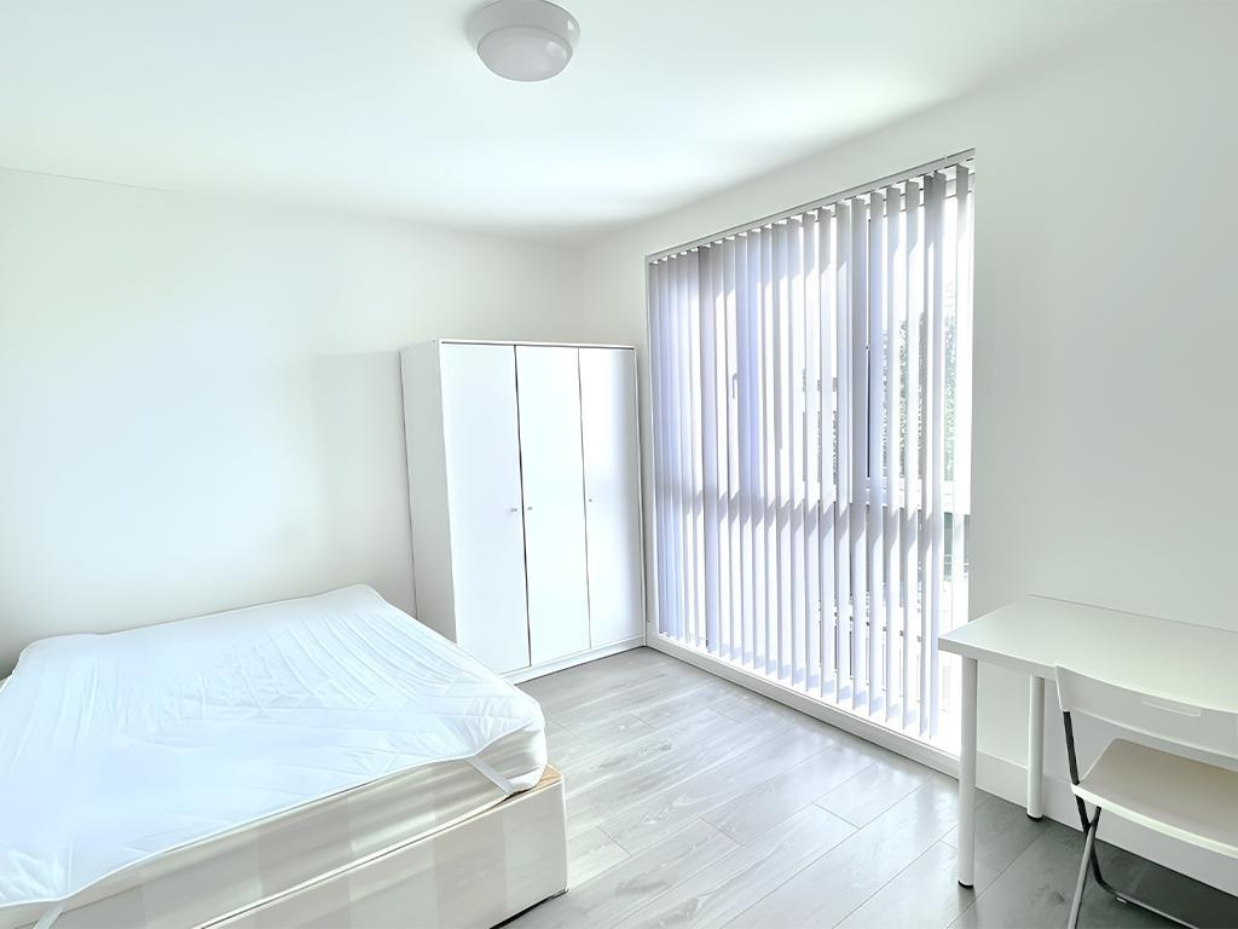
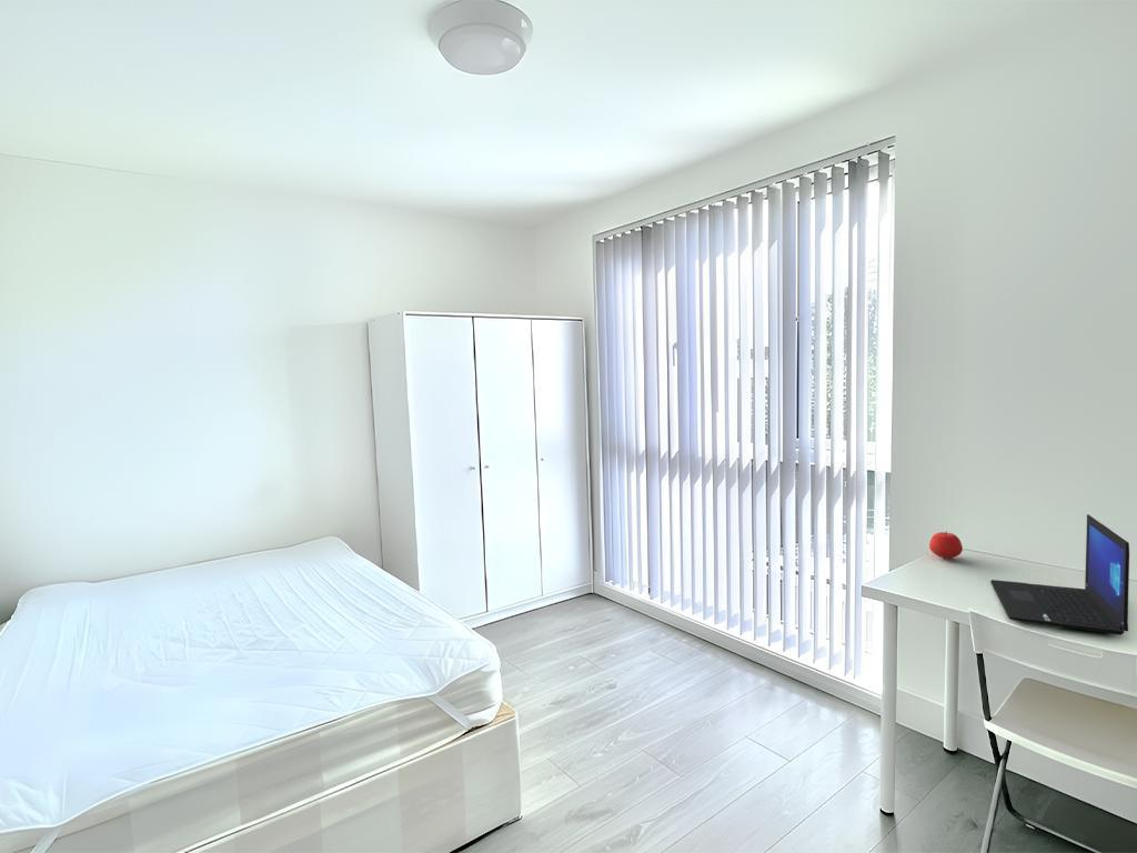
+ laptop (1050, 585)
+ apple (945, 544)
